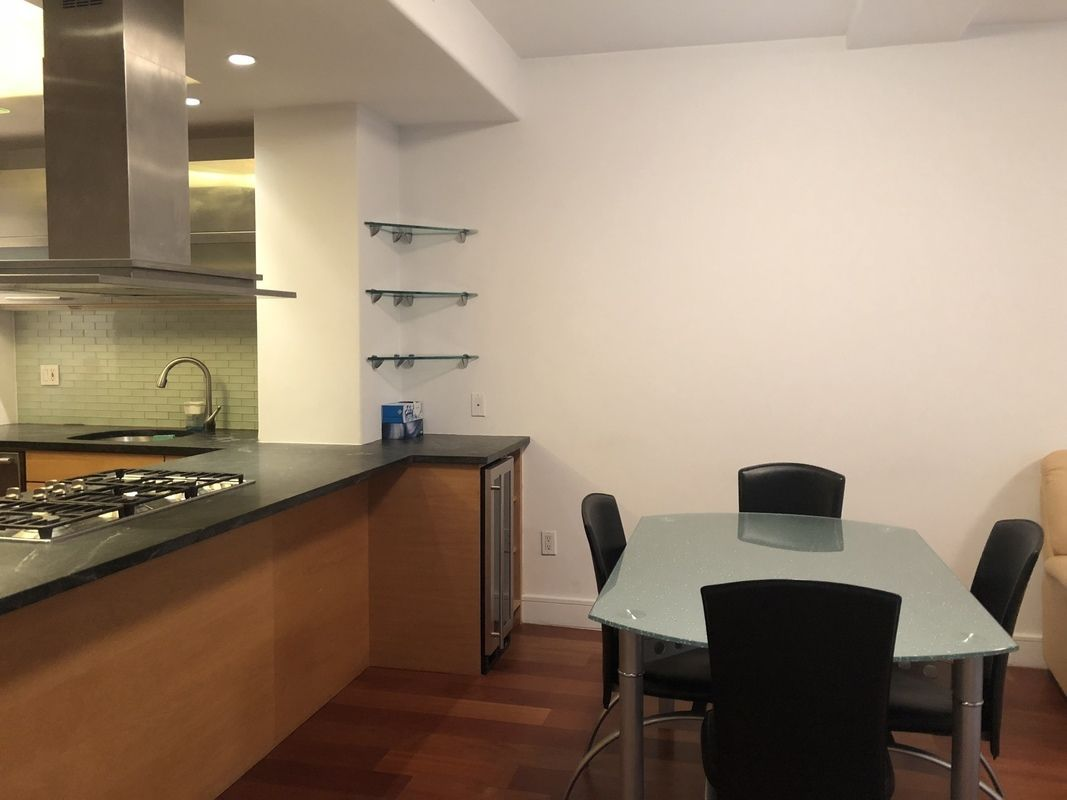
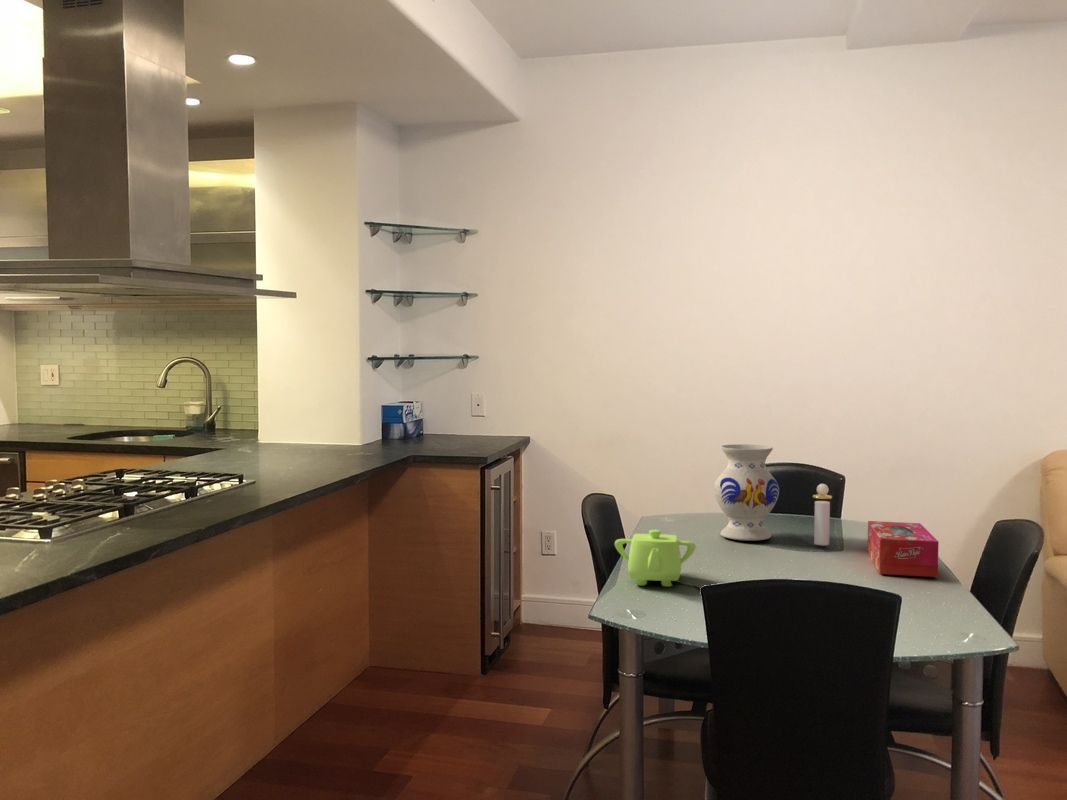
+ teapot (654, 556)
+ tissue box (900, 547)
+ perfume bottle (822, 515)
+ vase (746, 492)
